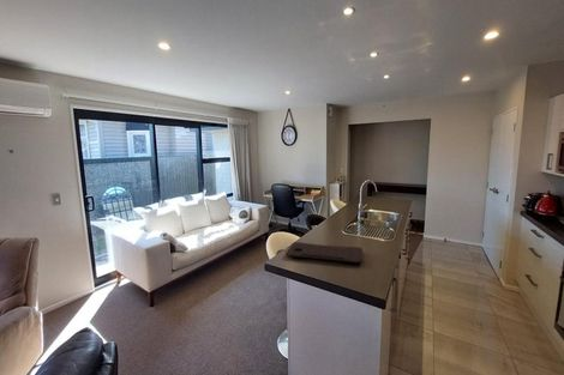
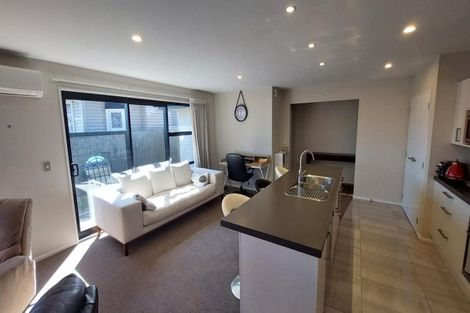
- cutting board (324, 252)
